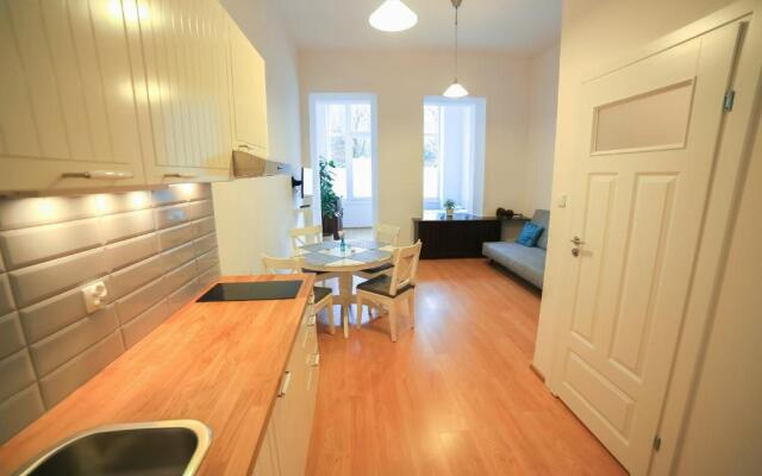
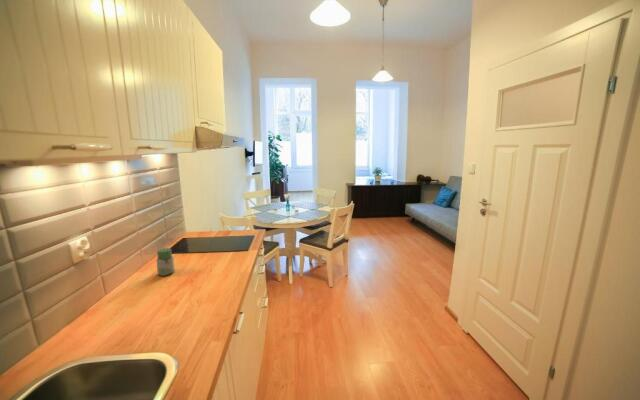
+ jar (165, 261)
